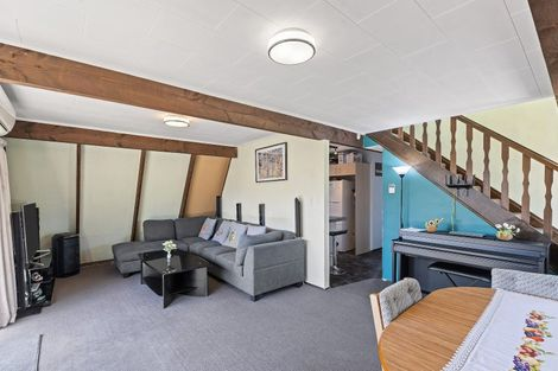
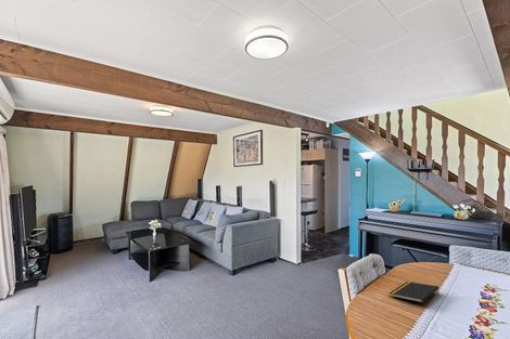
+ notepad (413, 290)
